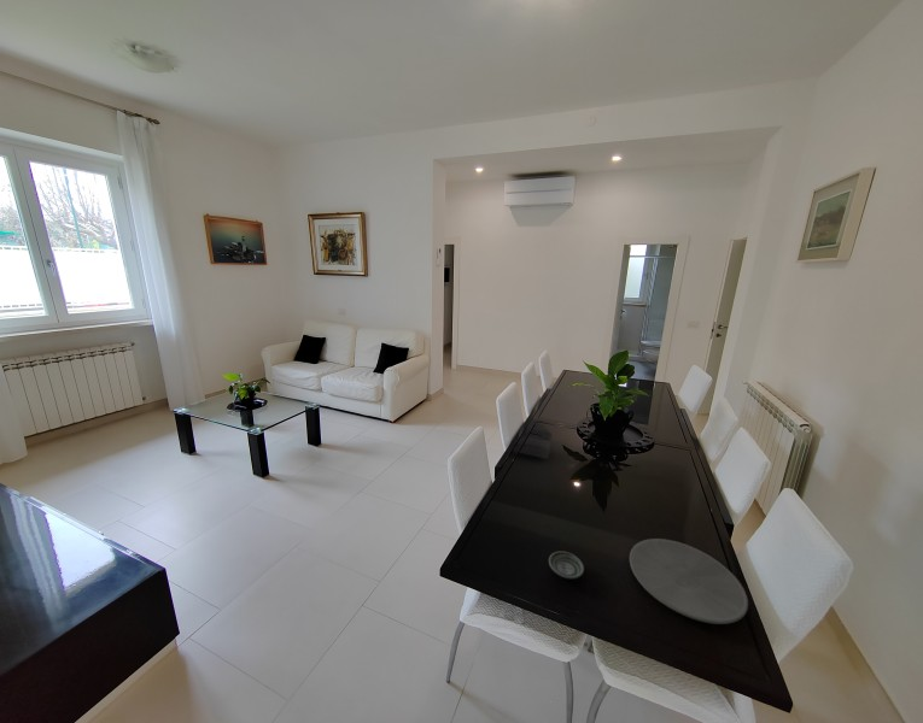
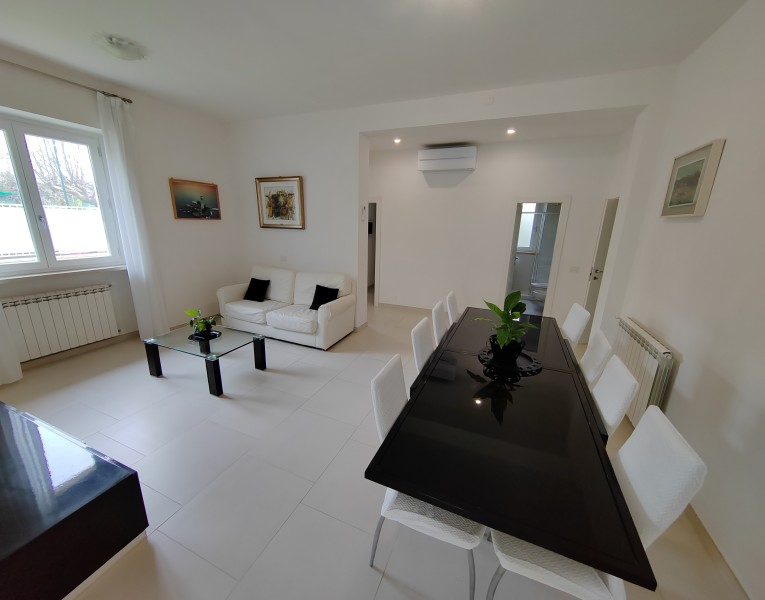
- saucer (565, 566)
- plate (684, 576)
